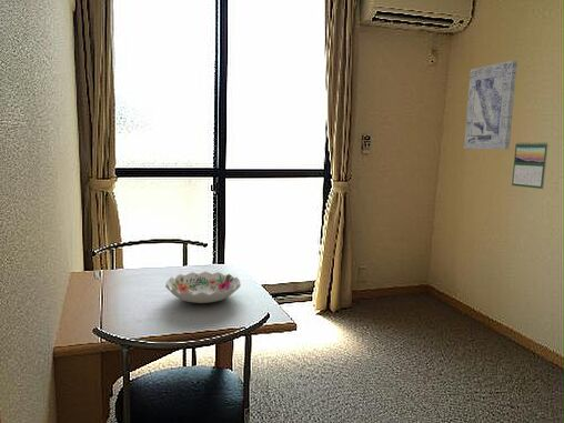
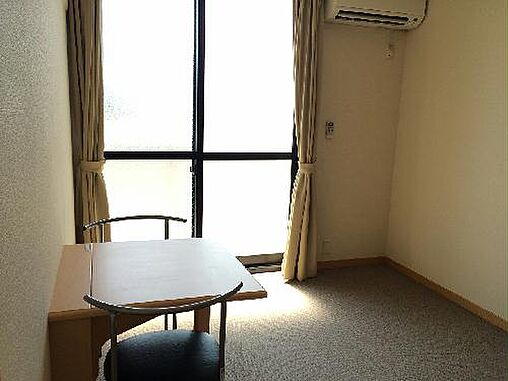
- wall art (489, 108)
- decorative bowl (203, 289)
- calendar (528, 164)
